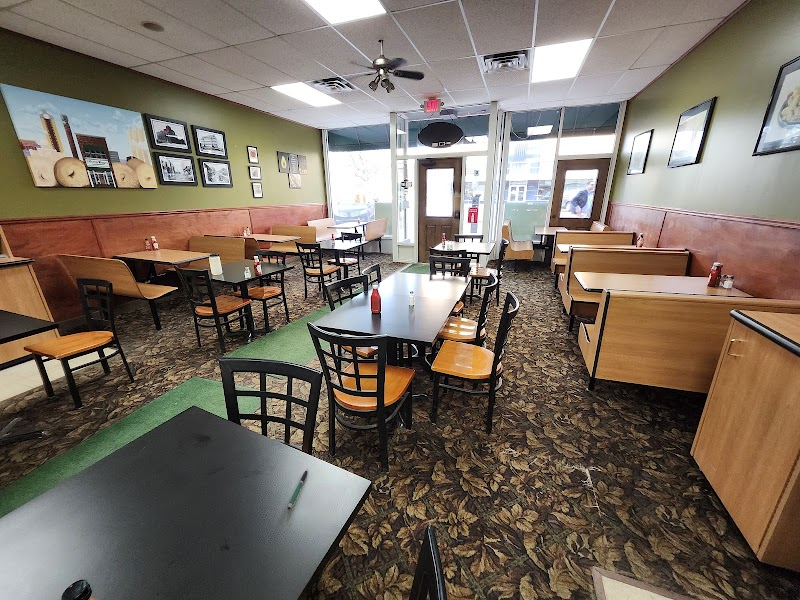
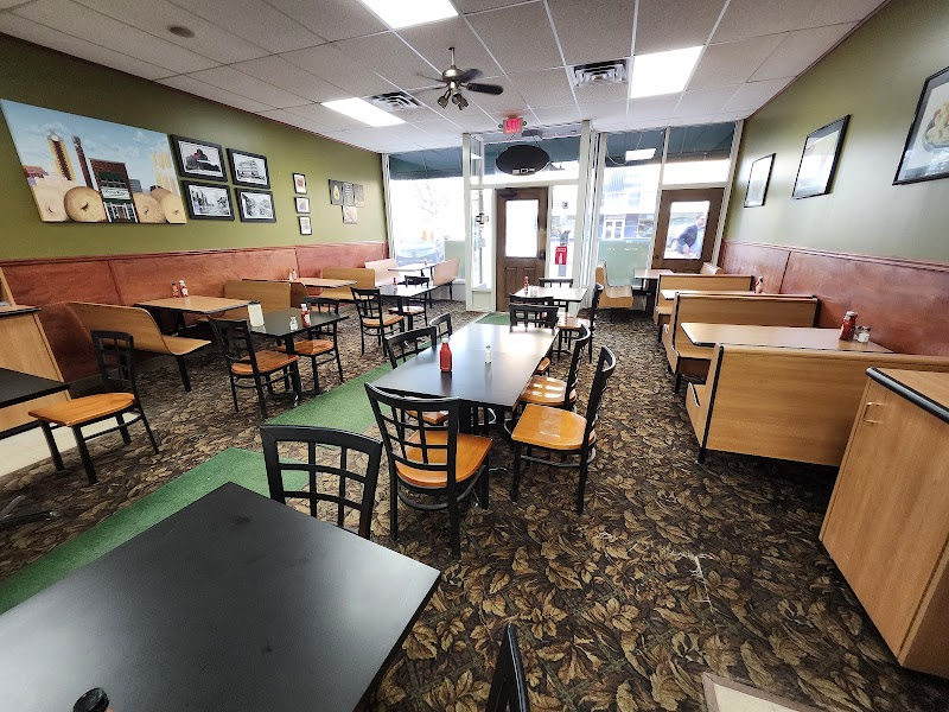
- pen (299, 487)
